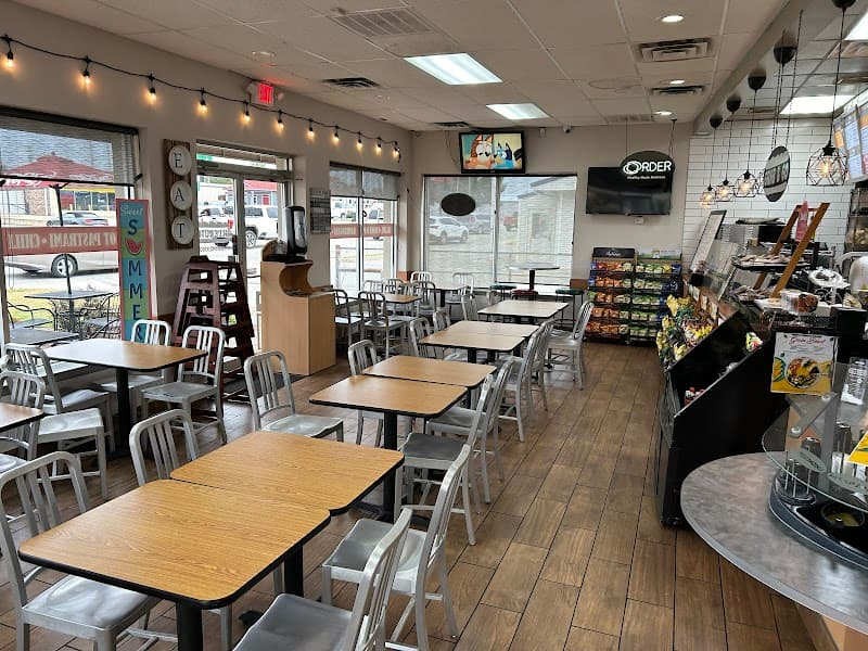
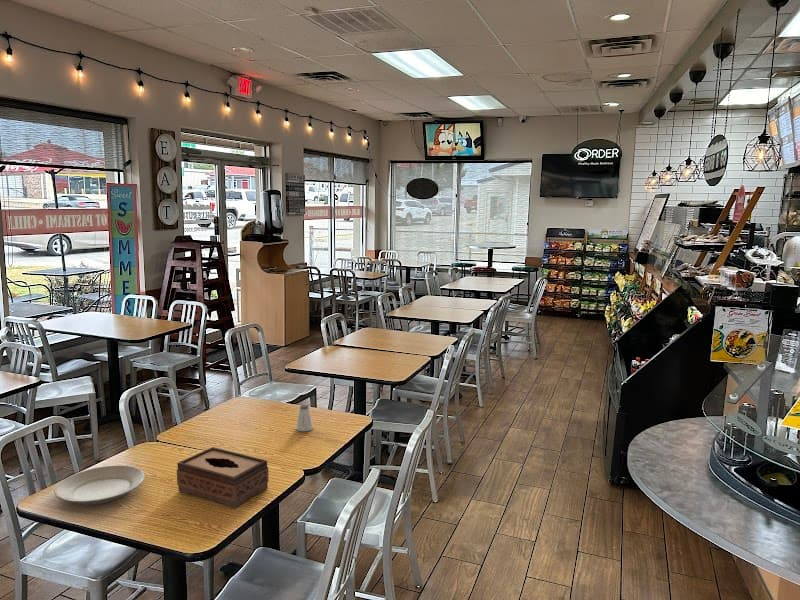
+ plate (101, 487)
+ tissue box (223, 475)
+ saltshaker (304, 417)
